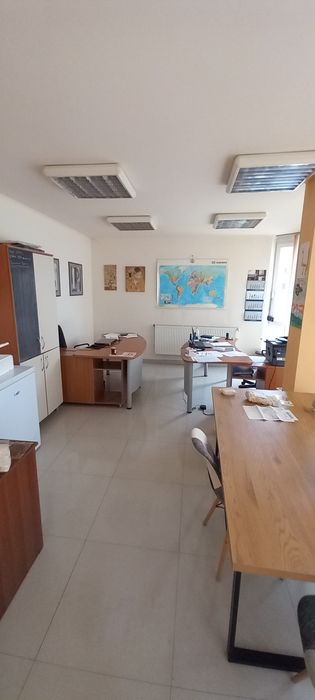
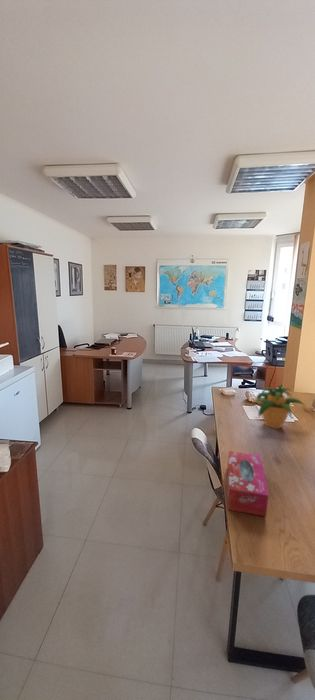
+ tissue box (245, 480)
+ potted plant (278, 405)
